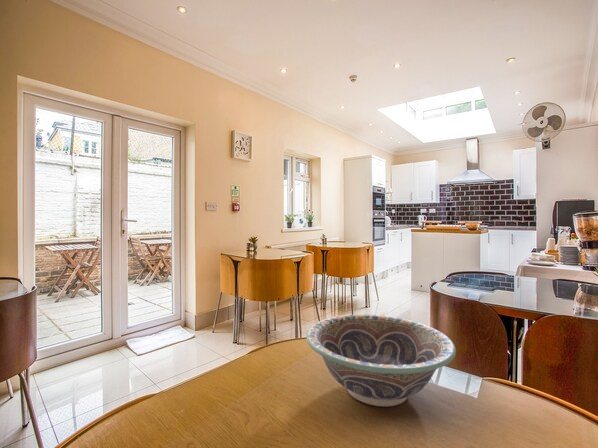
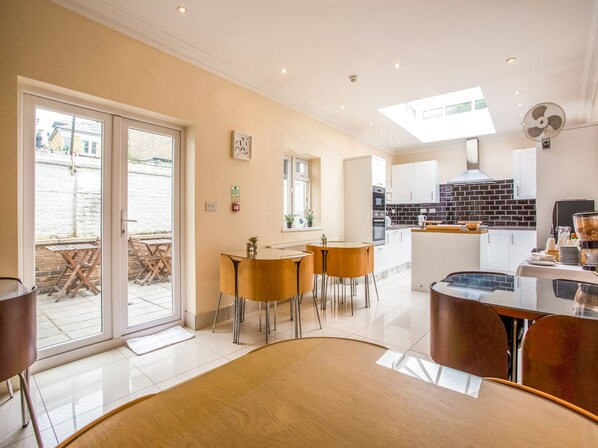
- decorative bowl (376, 362)
